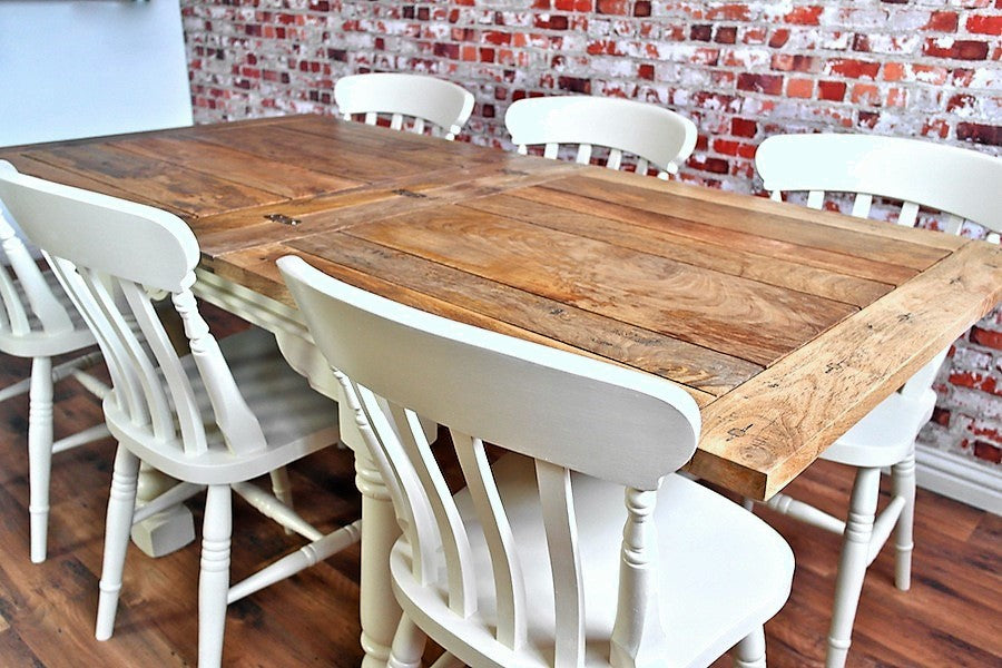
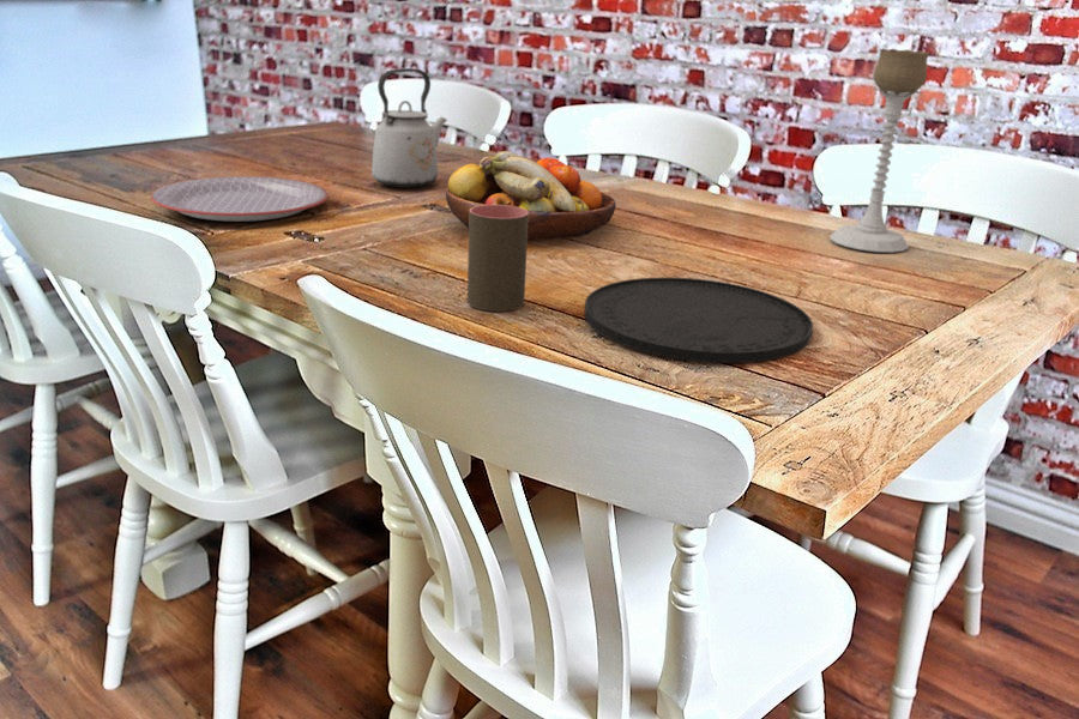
+ cup (496, 256)
+ kettle (414, 126)
+ candle holder (885, 150)
+ fruit bowl (532, 187)
+ plate (242, 200)
+ plate (697, 315)
